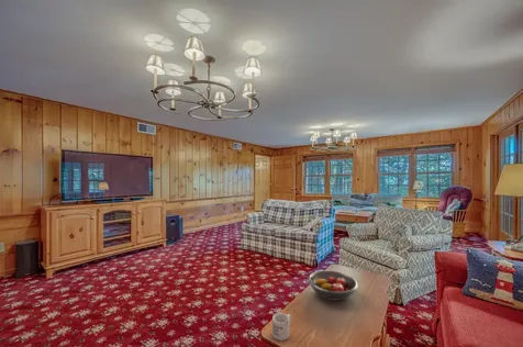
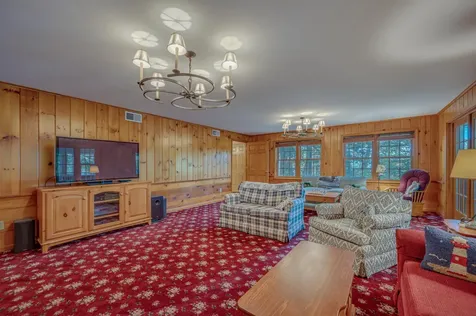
- mug (282, 324)
- fruit bowl (332, 284)
